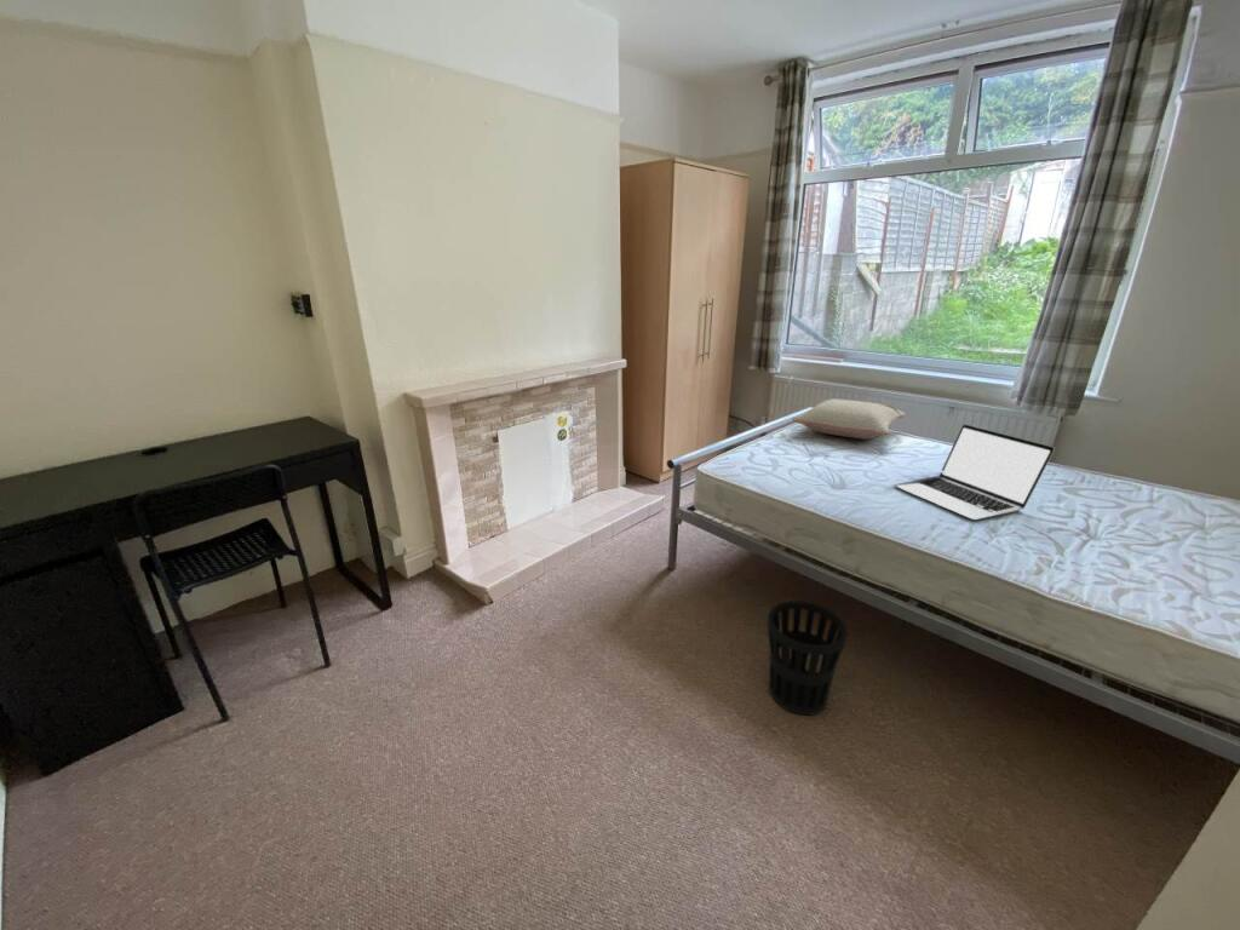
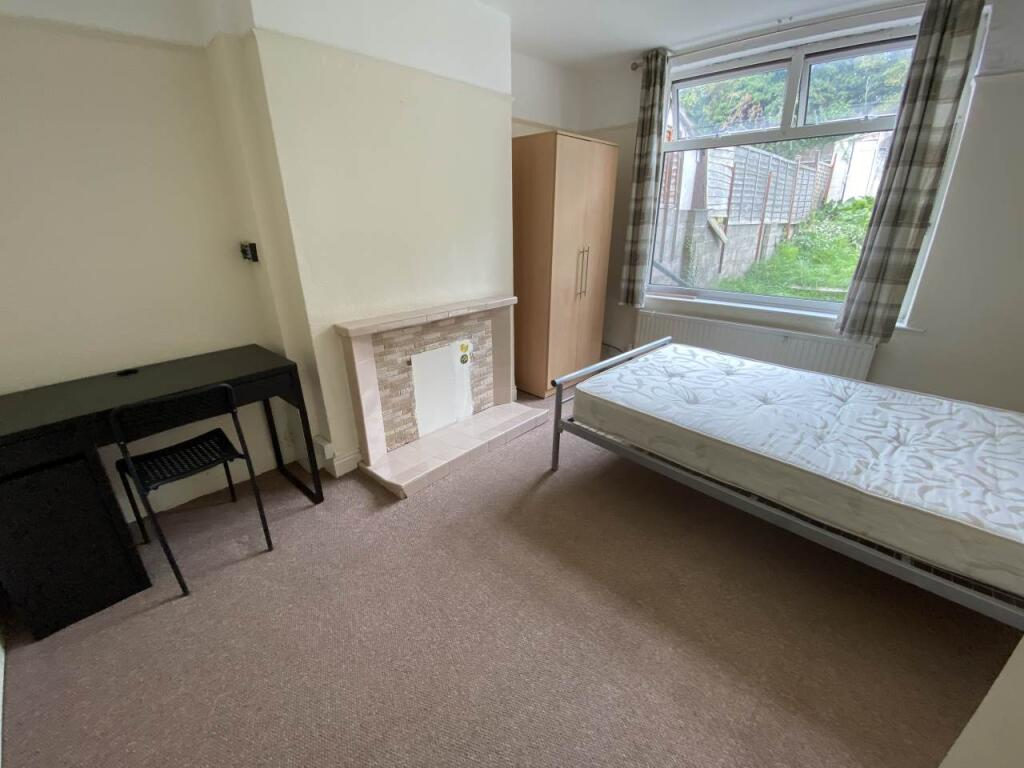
- laptop (968, 469)
- wastebasket (802, 658)
- pillow (848, 418)
